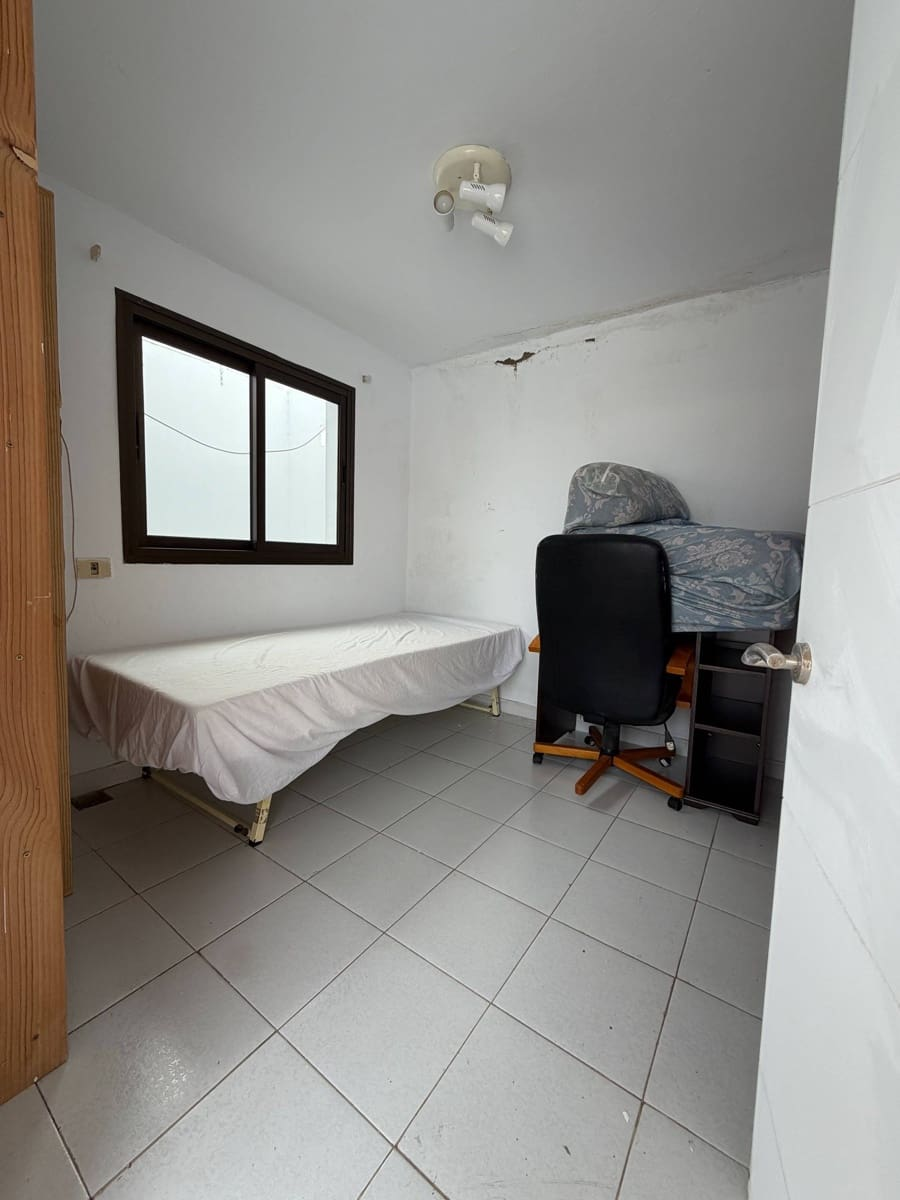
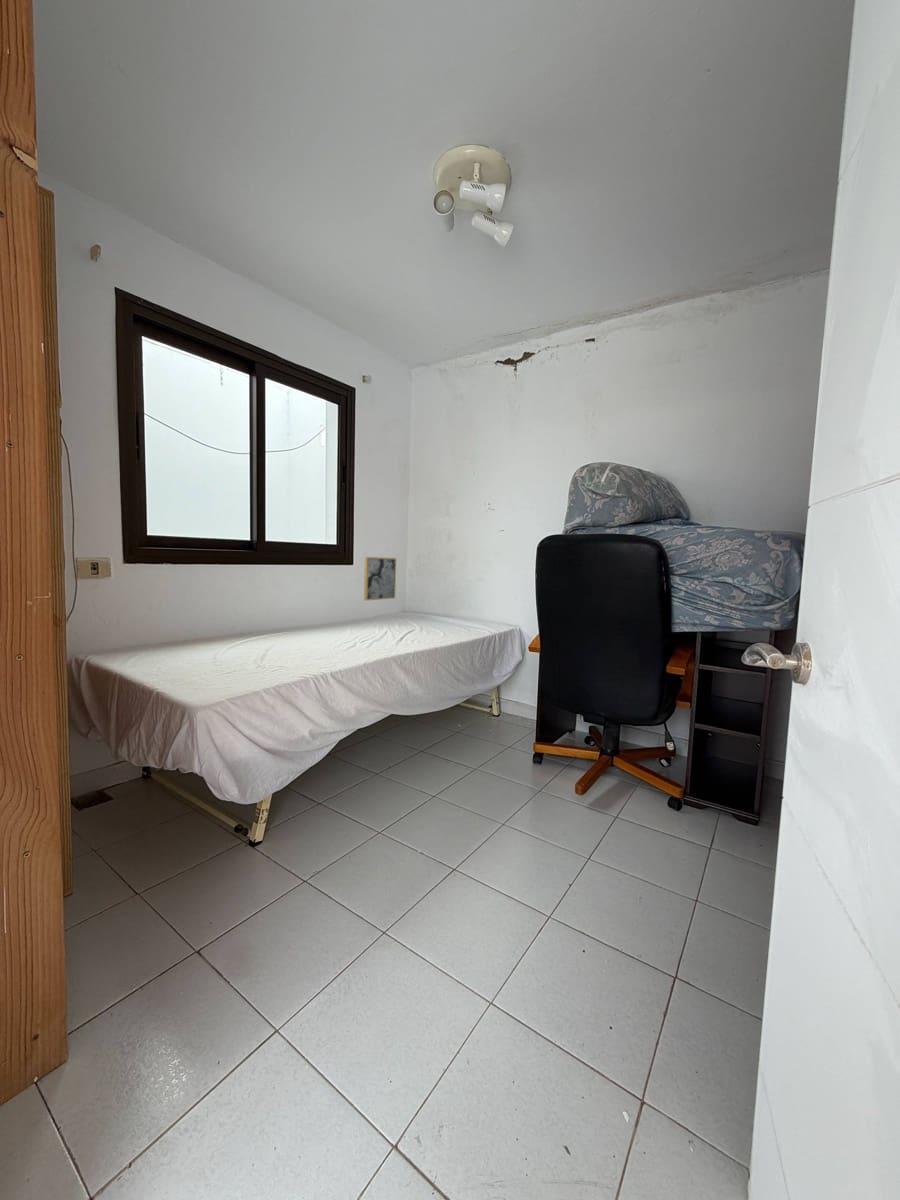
+ wall art (380, 578)
